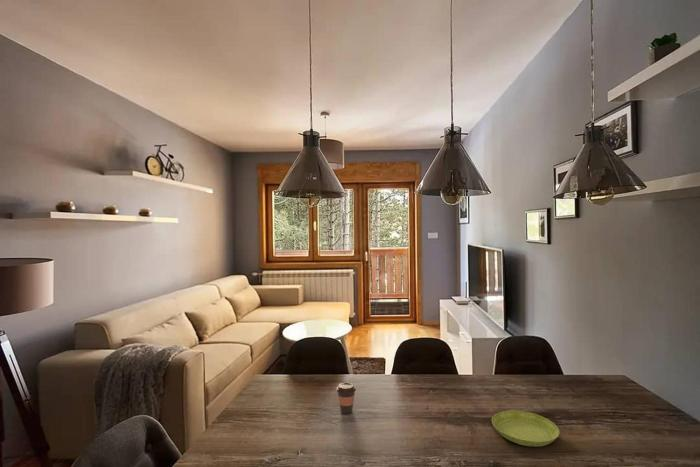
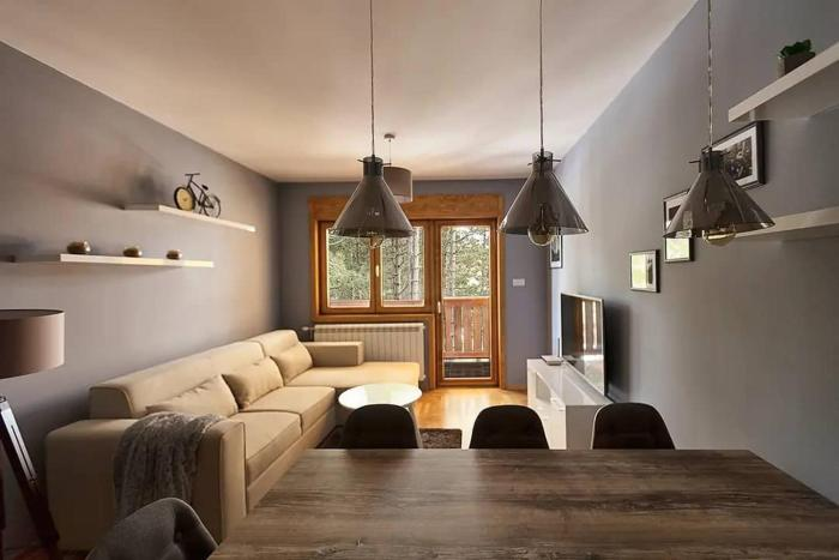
- coffee cup (346, 398)
- saucer (524, 429)
